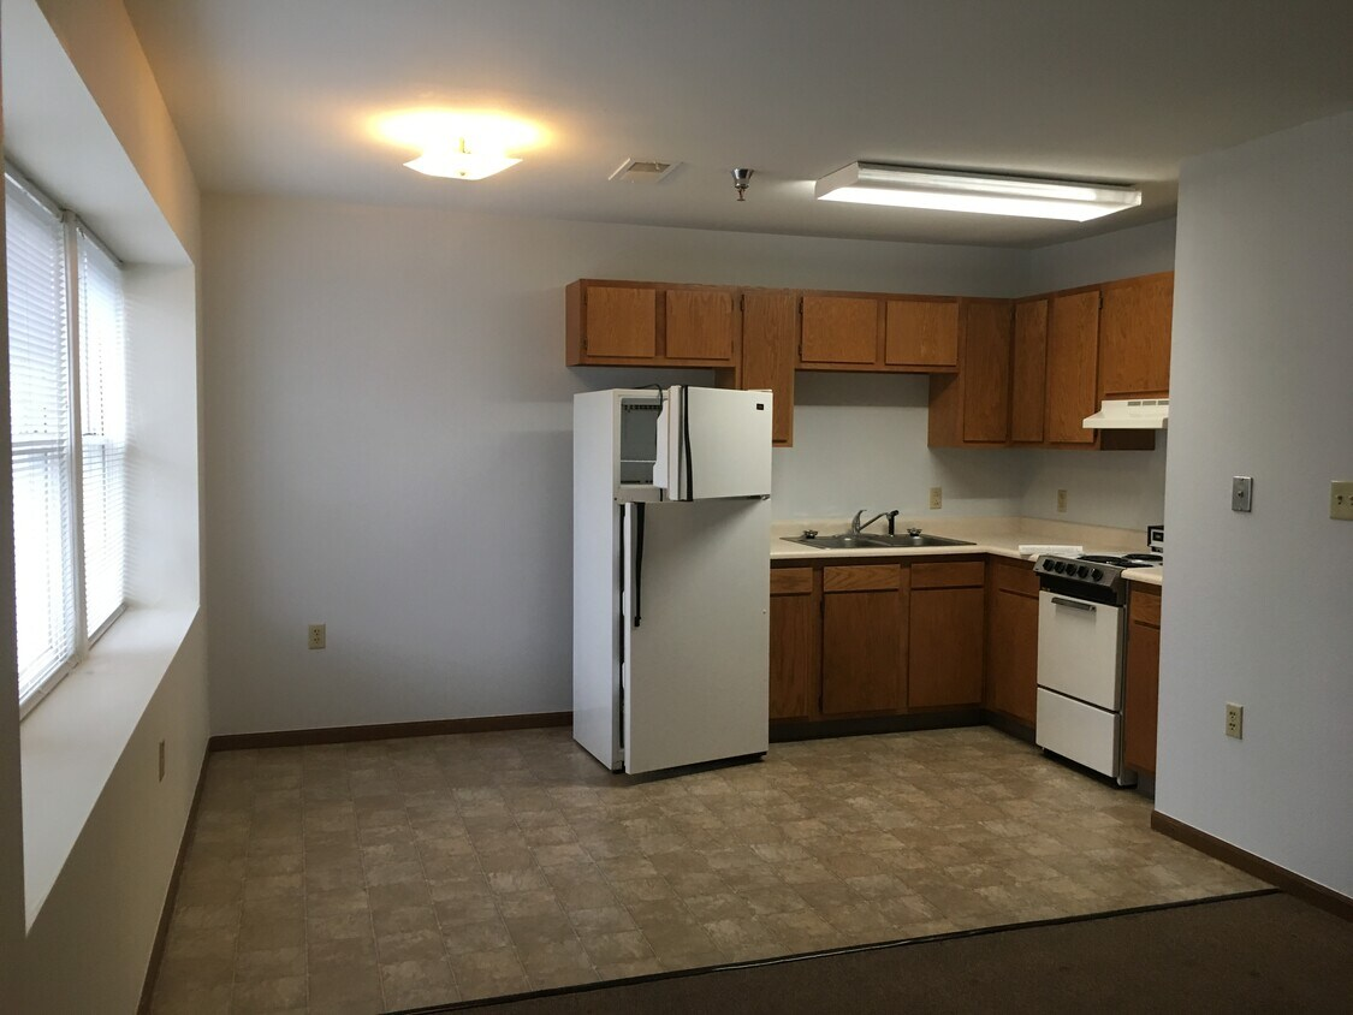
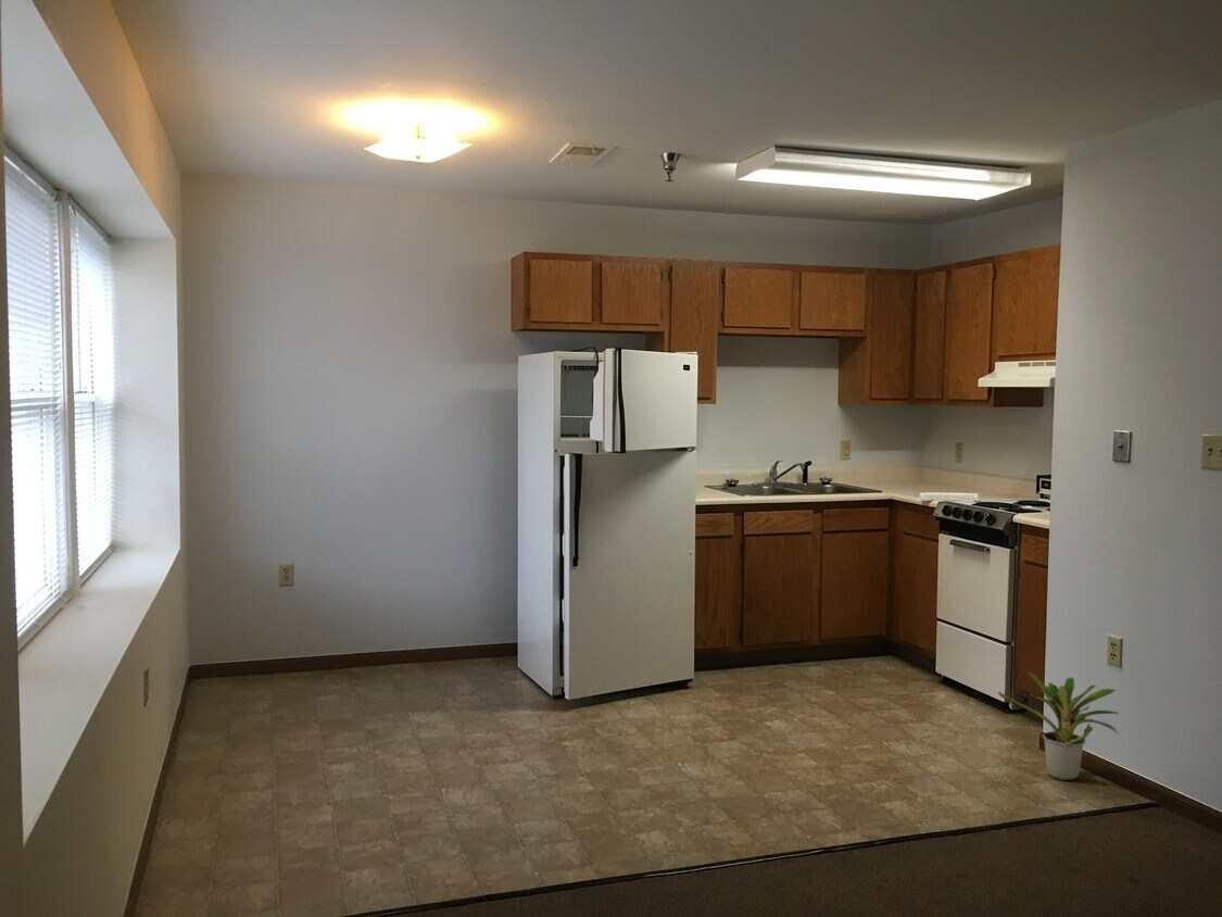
+ potted plant (1064, 727)
